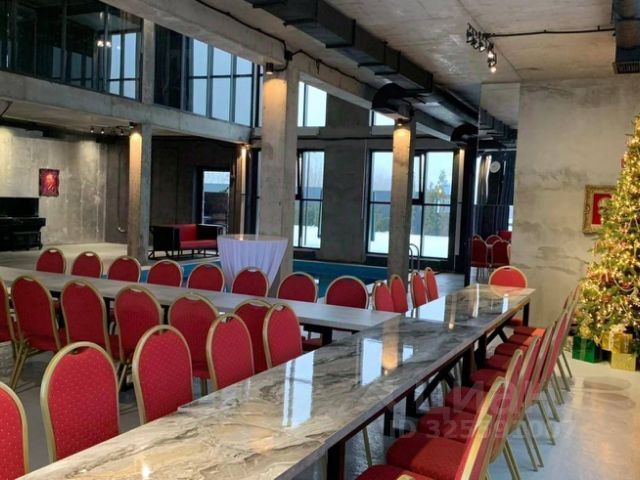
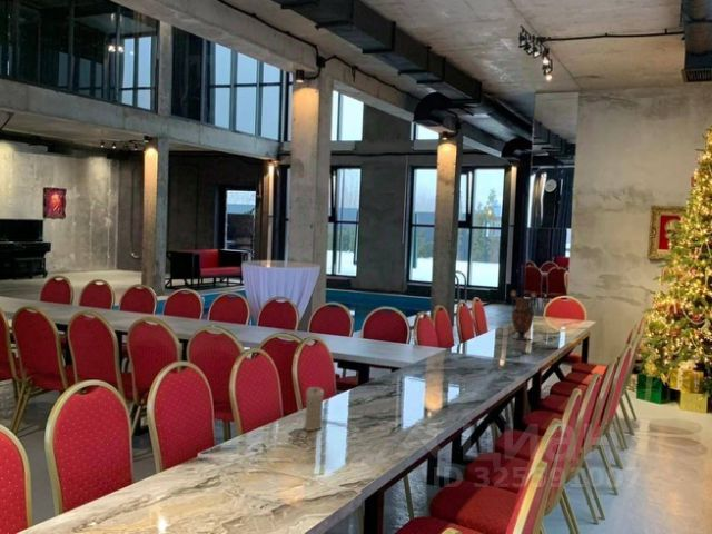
+ candle (314, 407)
+ vase (522, 314)
